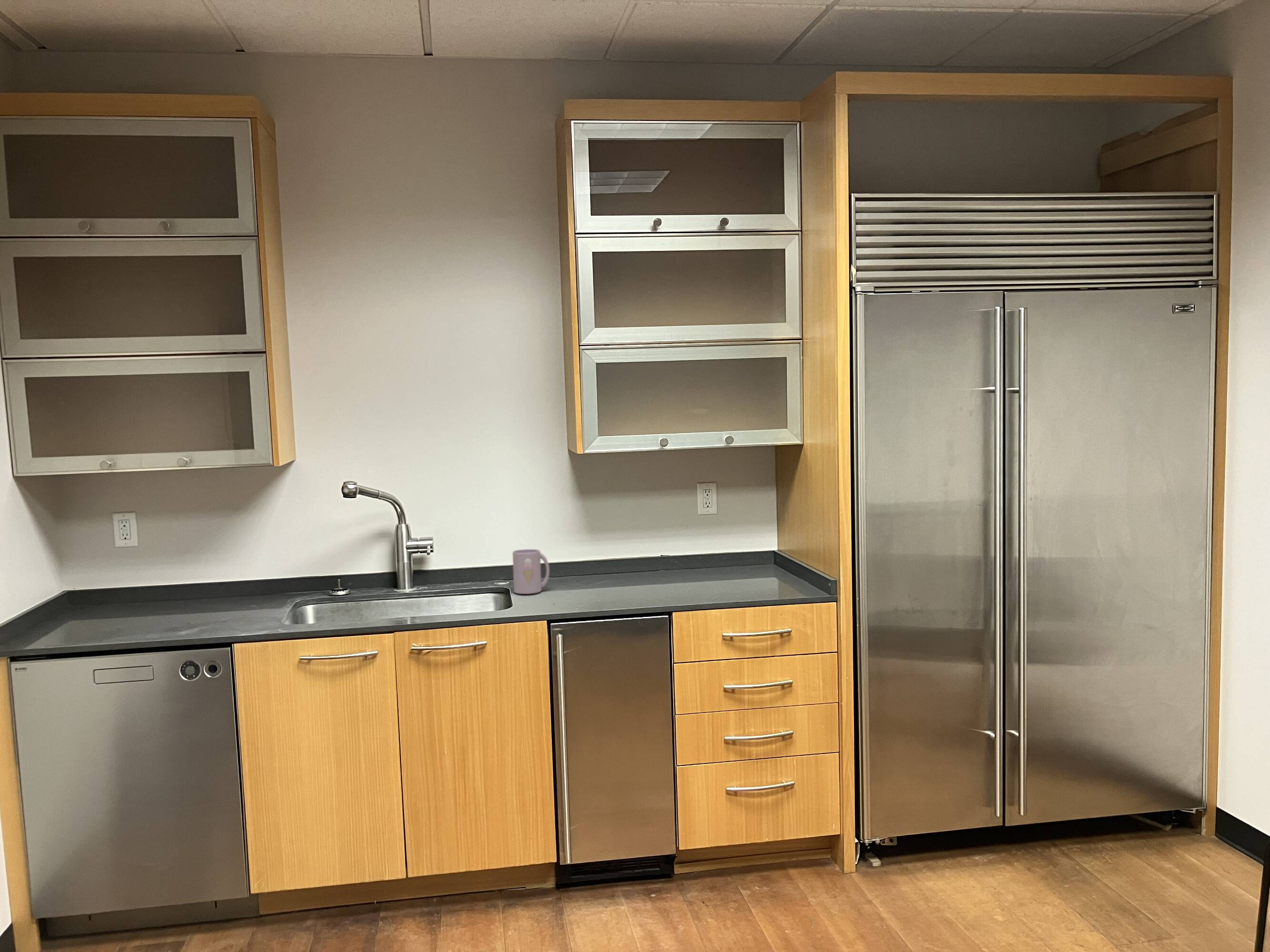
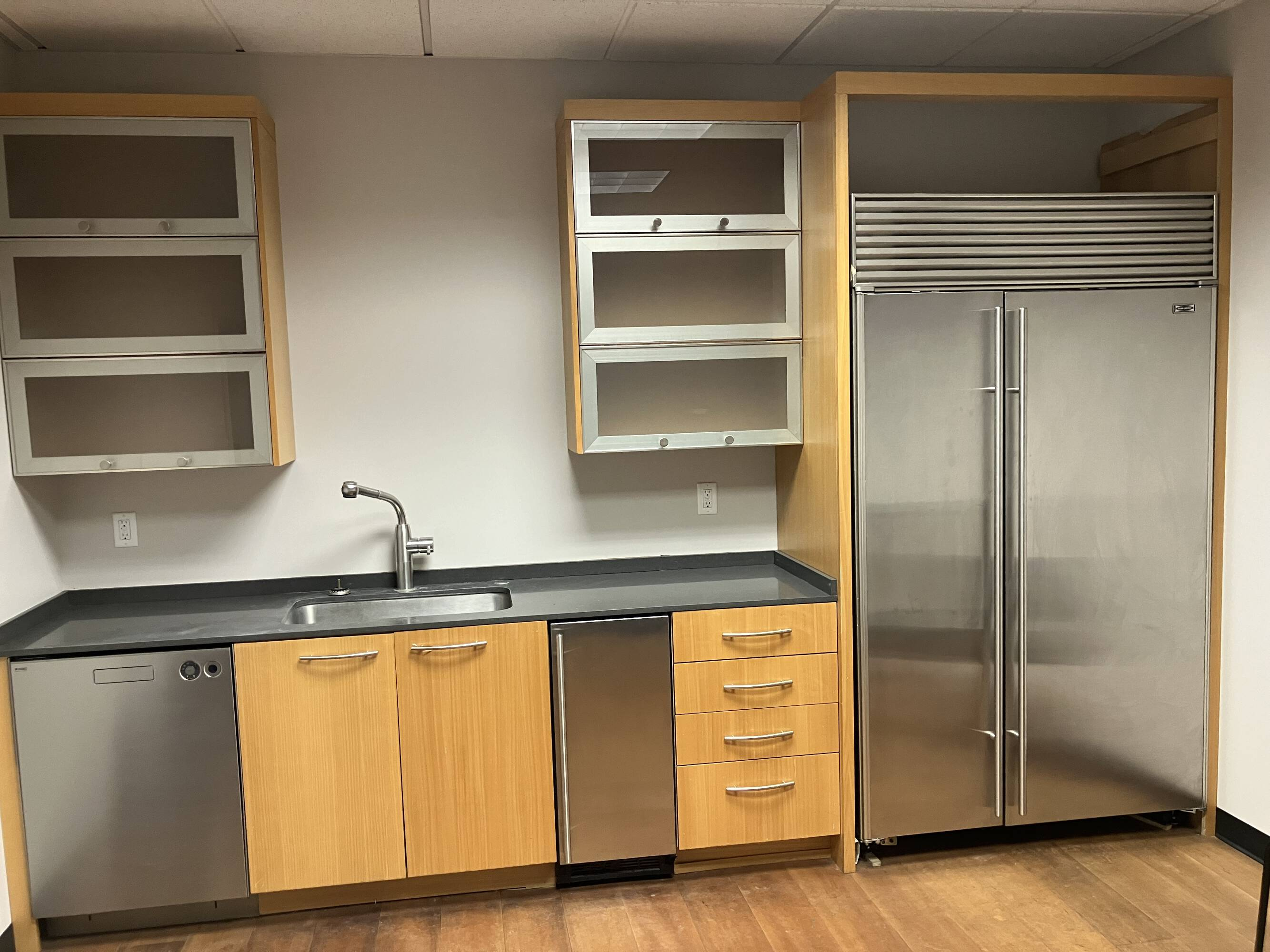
- mug (531, 571)
